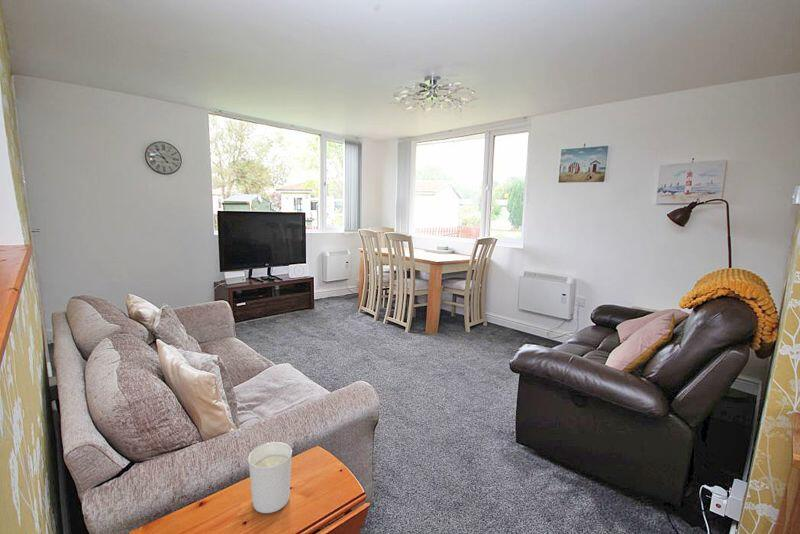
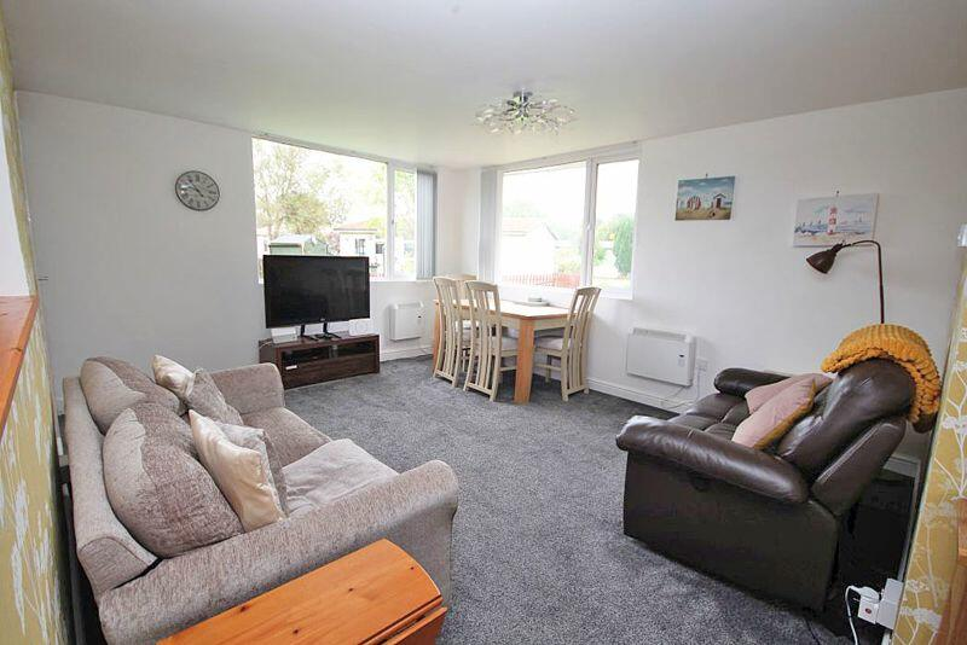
- candle holder (270, 477)
